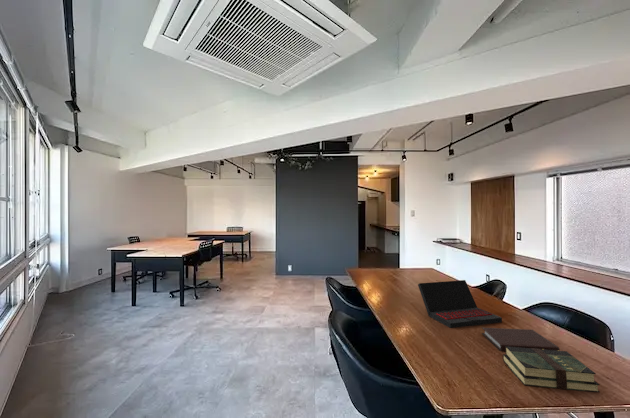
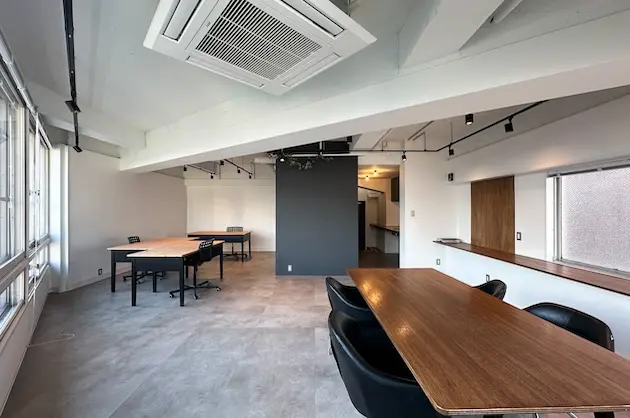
- notebook (517, 339)
- laptop (457, 301)
- book (546, 366)
